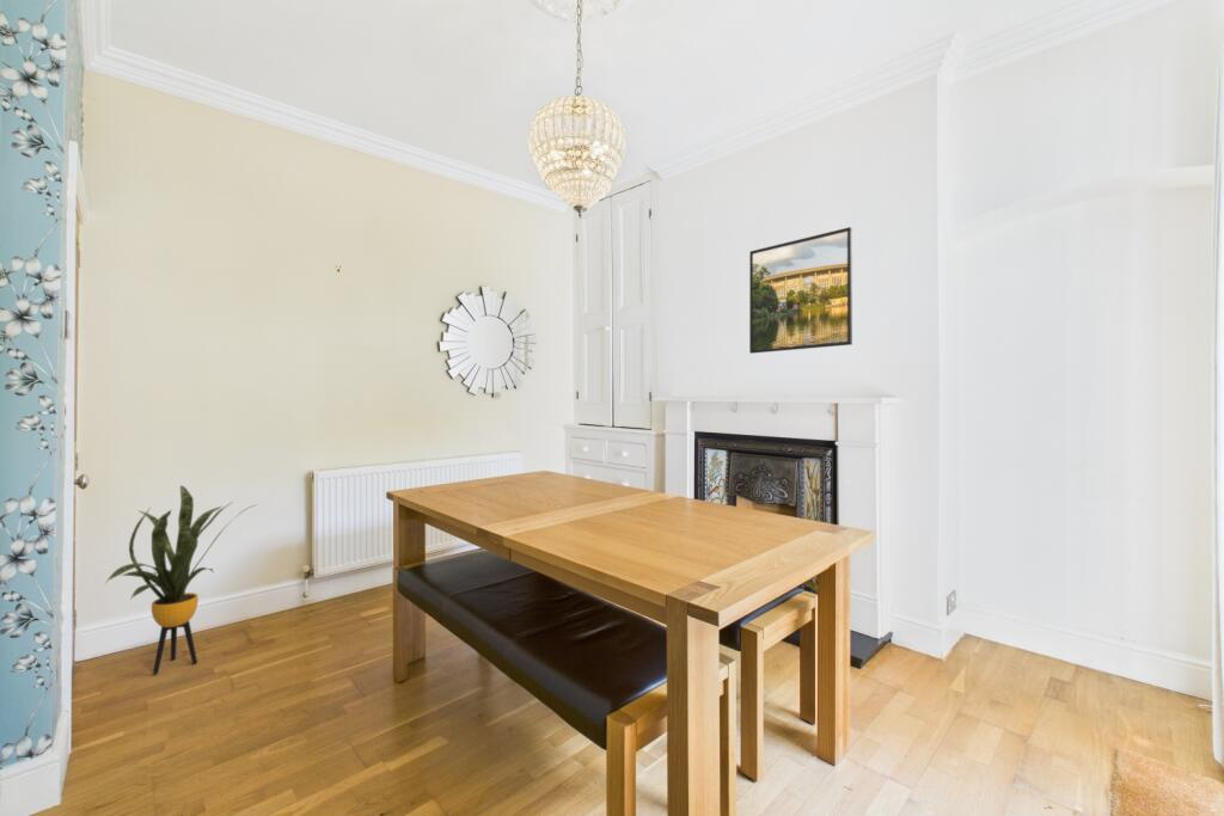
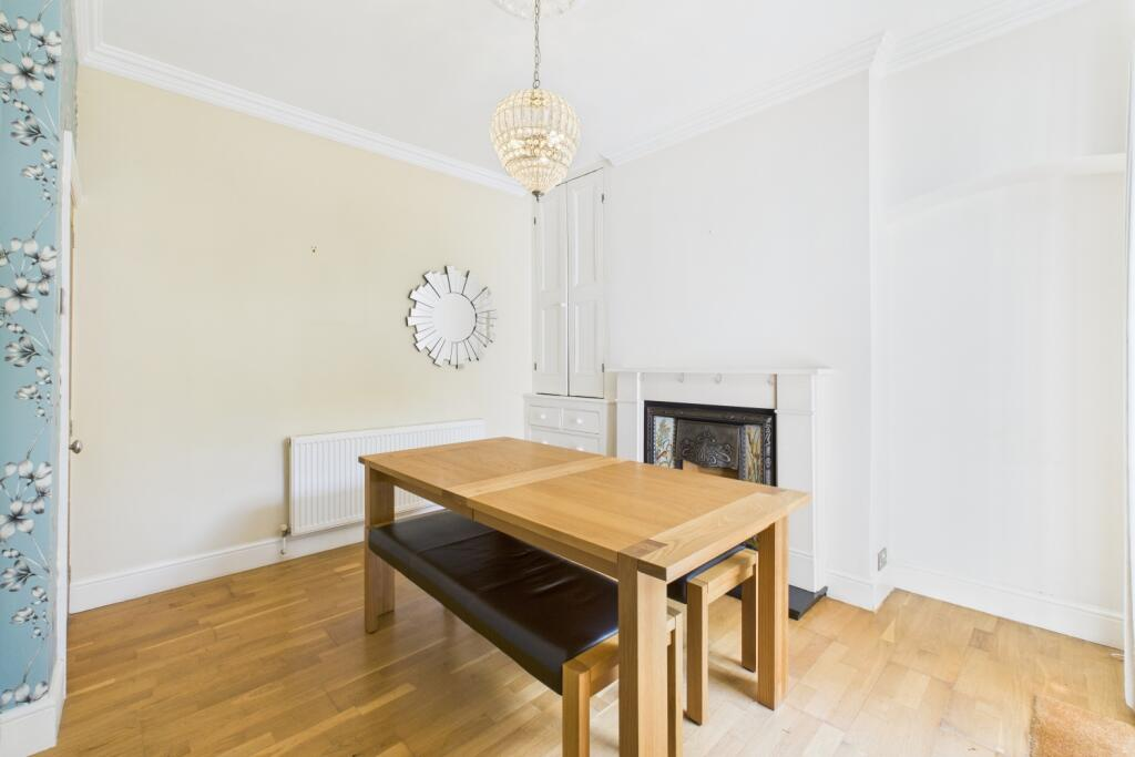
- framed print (797, 294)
- house plant (185, 576)
